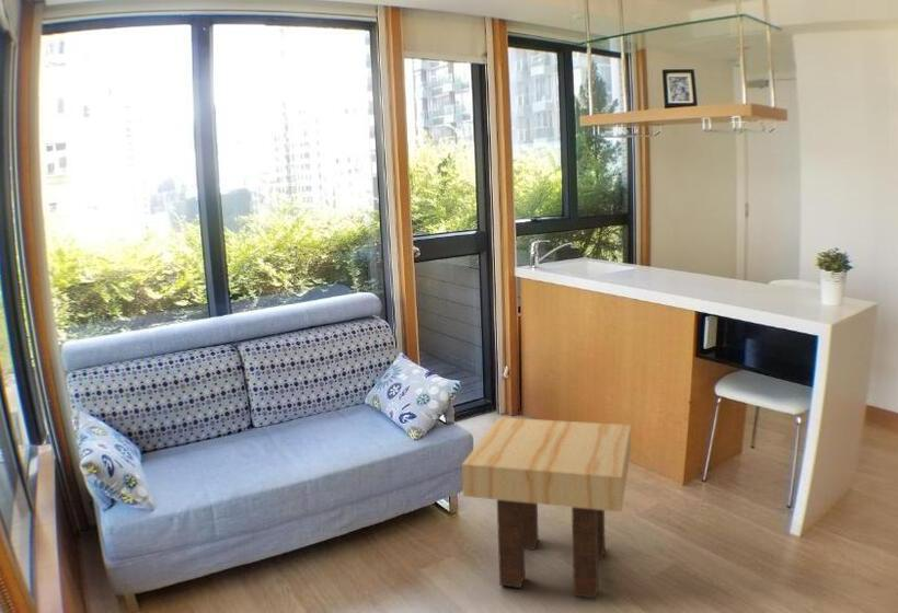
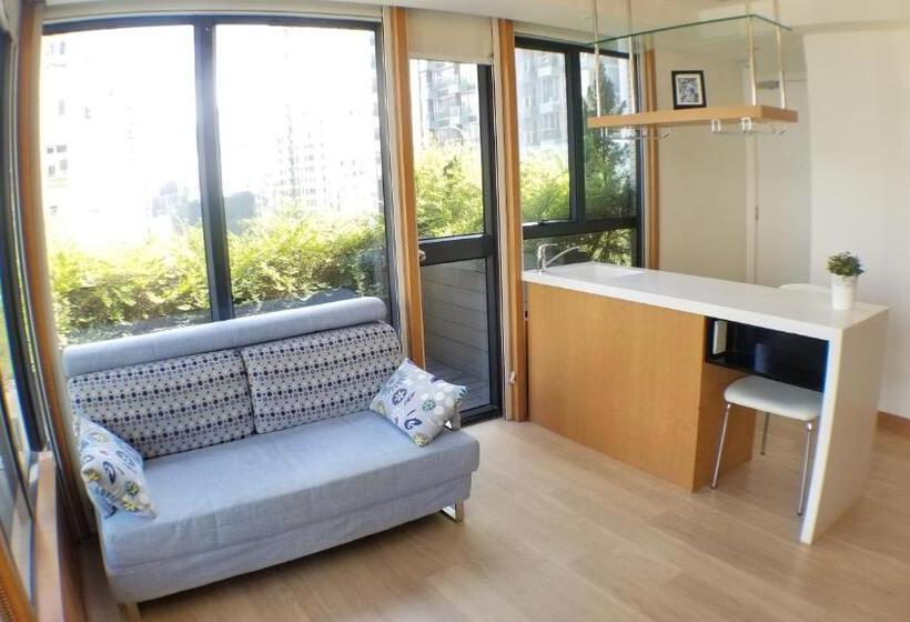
- side table (553, 505)
